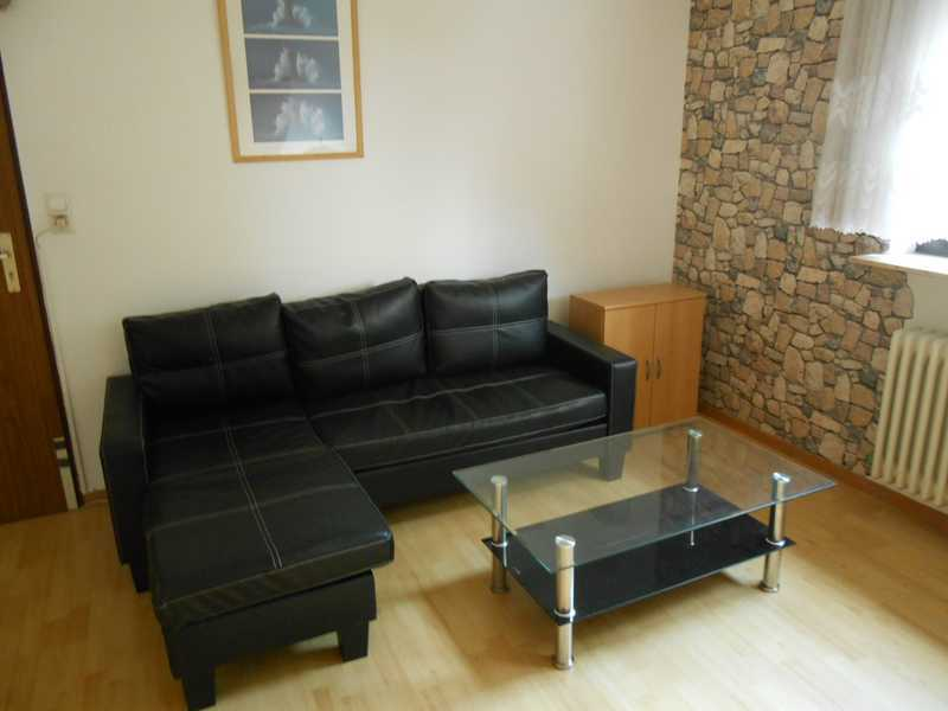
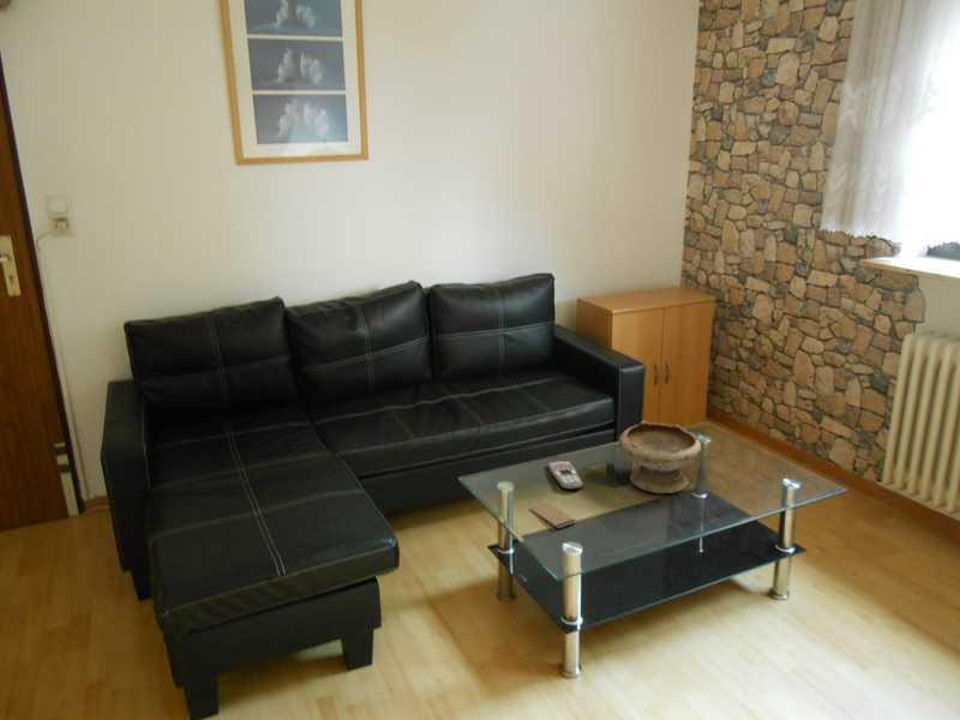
+ remote control (565, 475)
+ bowl (658, 456)
+ smartphone (552, 515)
